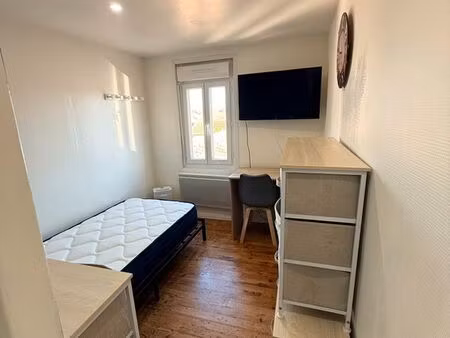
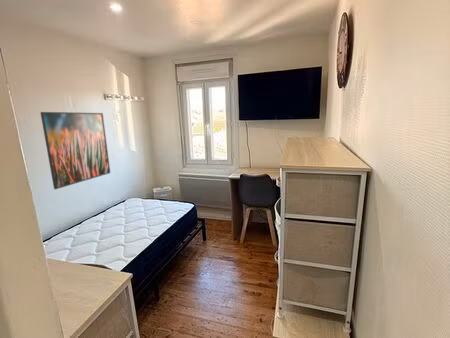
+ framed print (80, 147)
